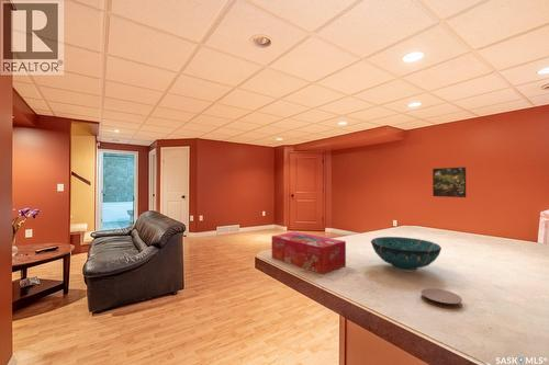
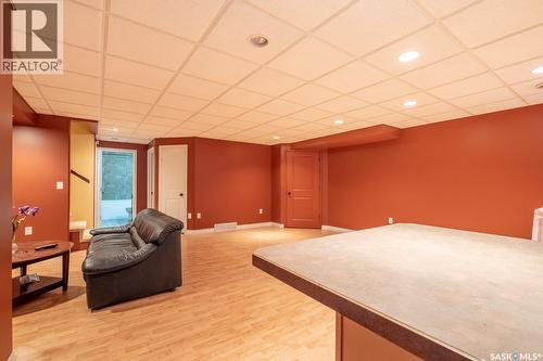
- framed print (448, 182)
- coaster (440, 297)
- tissue box (306, 250)
- decorative bowl (404, 255)
